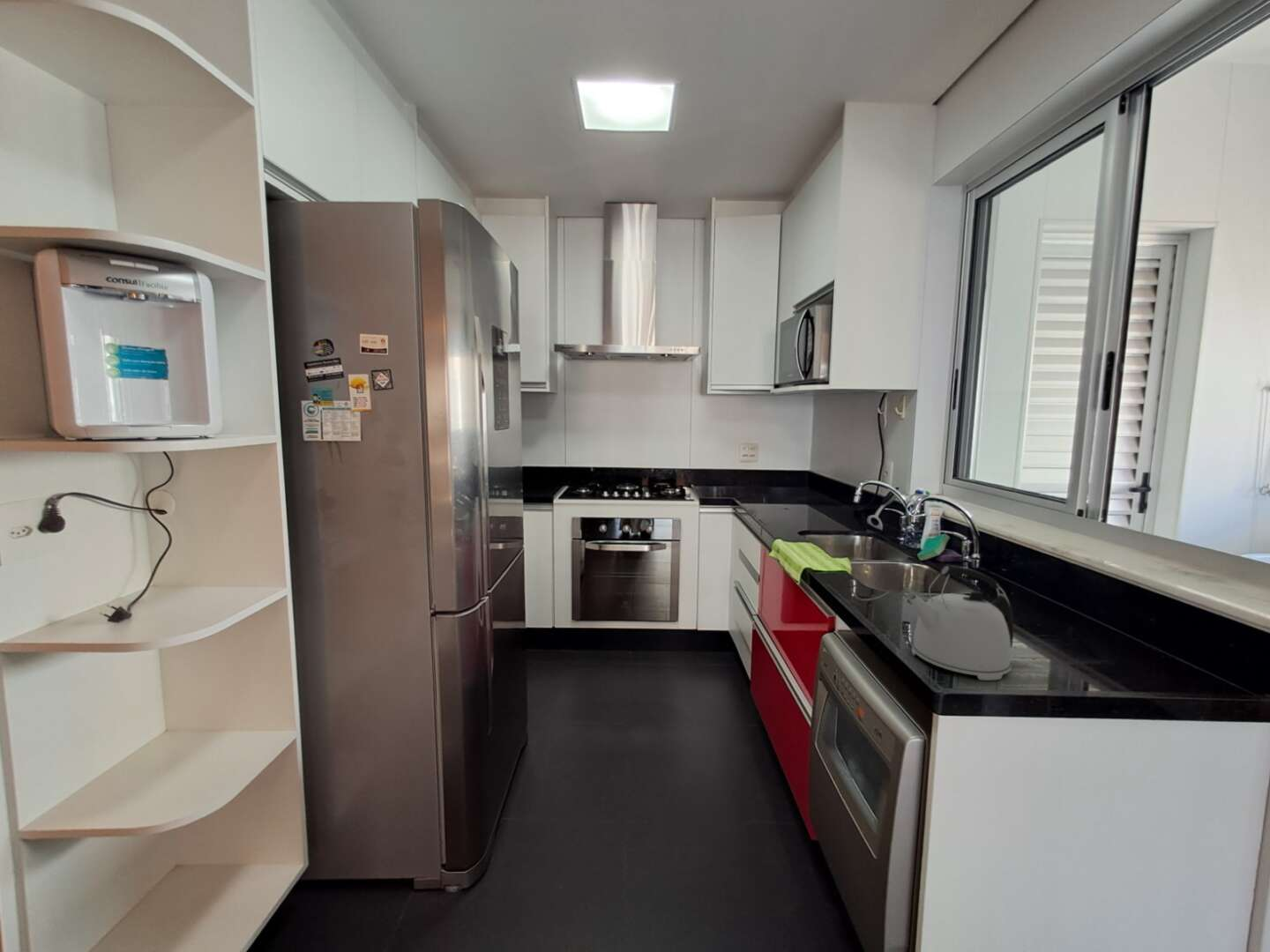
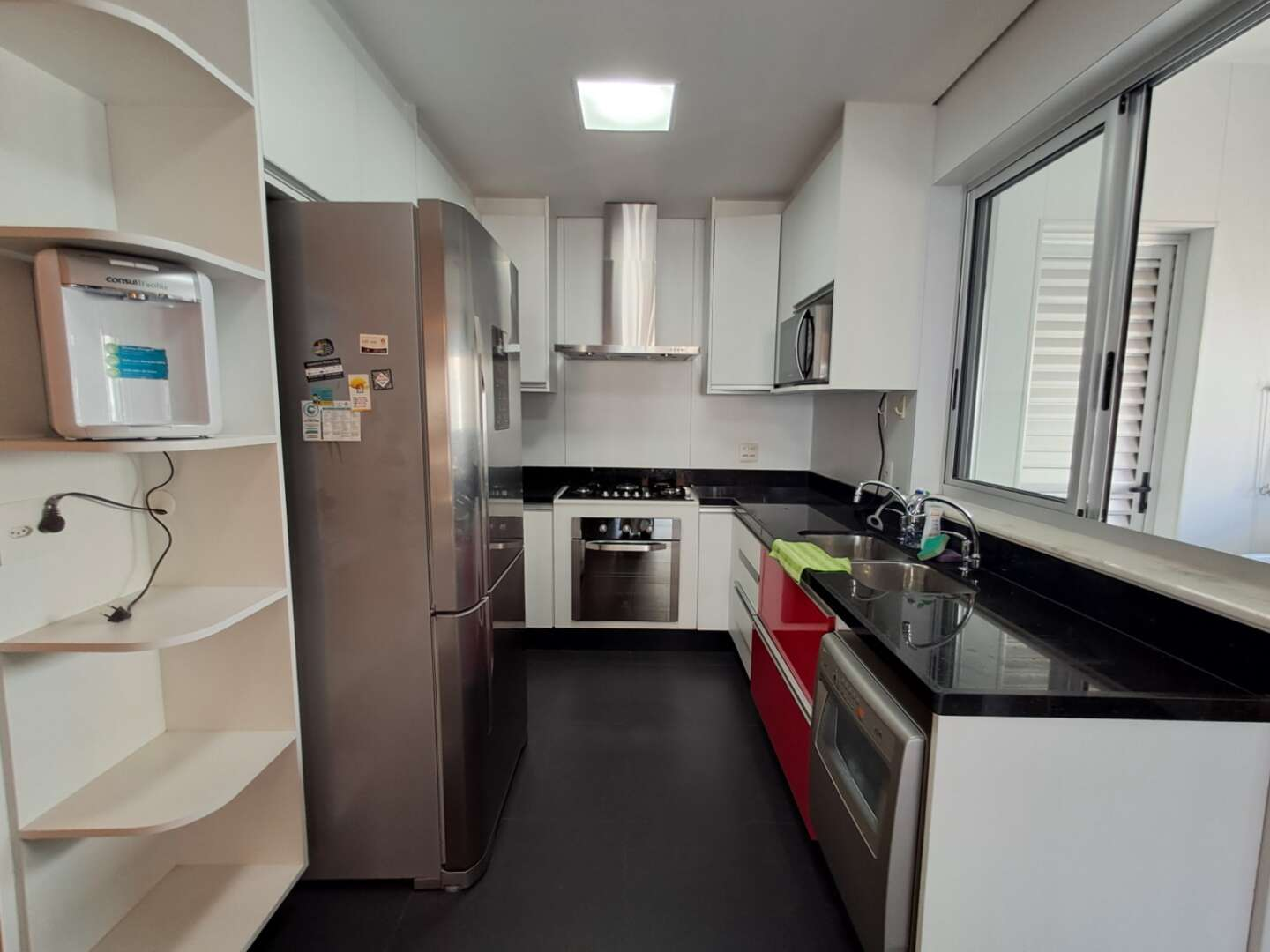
- kettle (960, 613)
